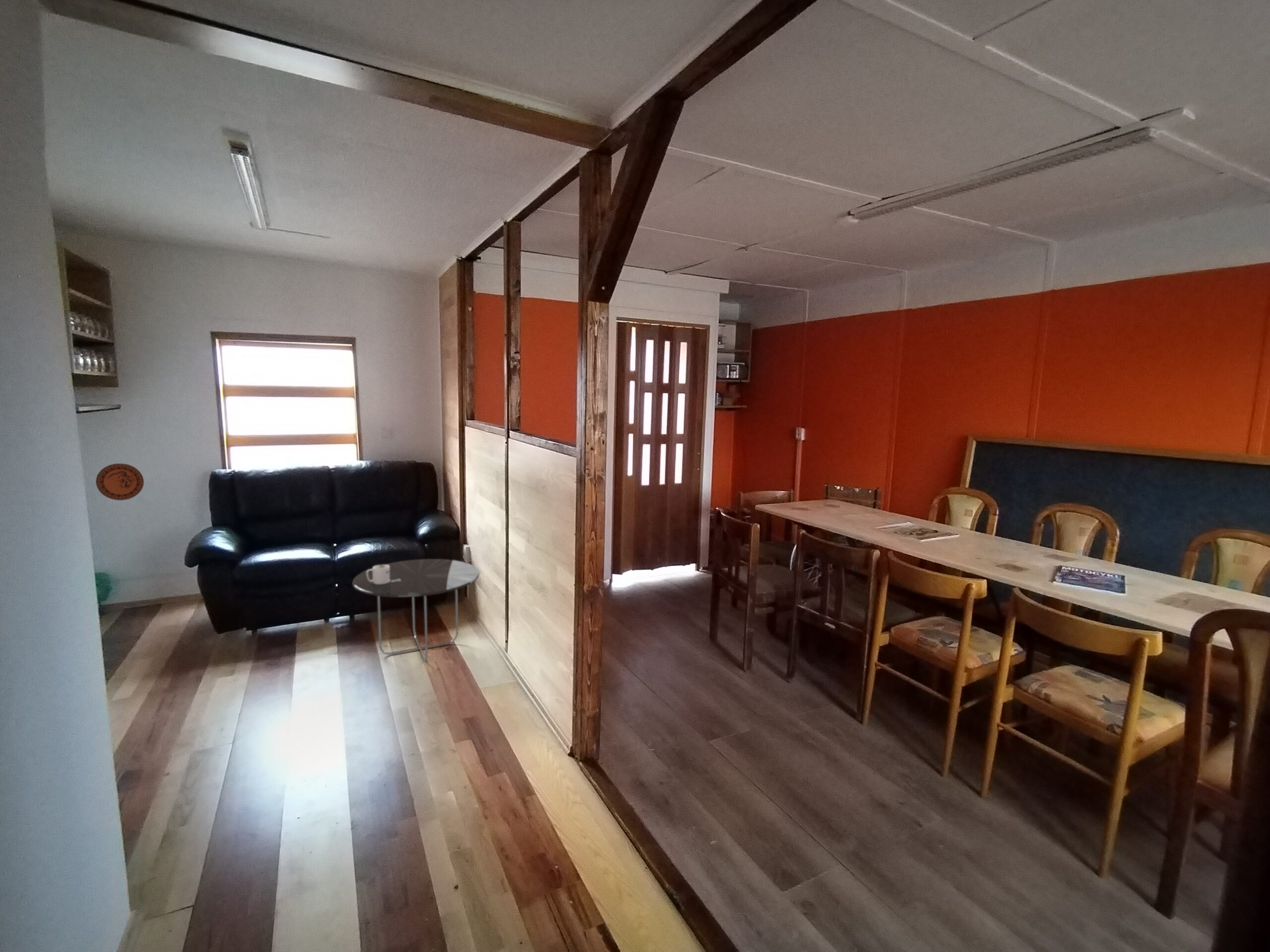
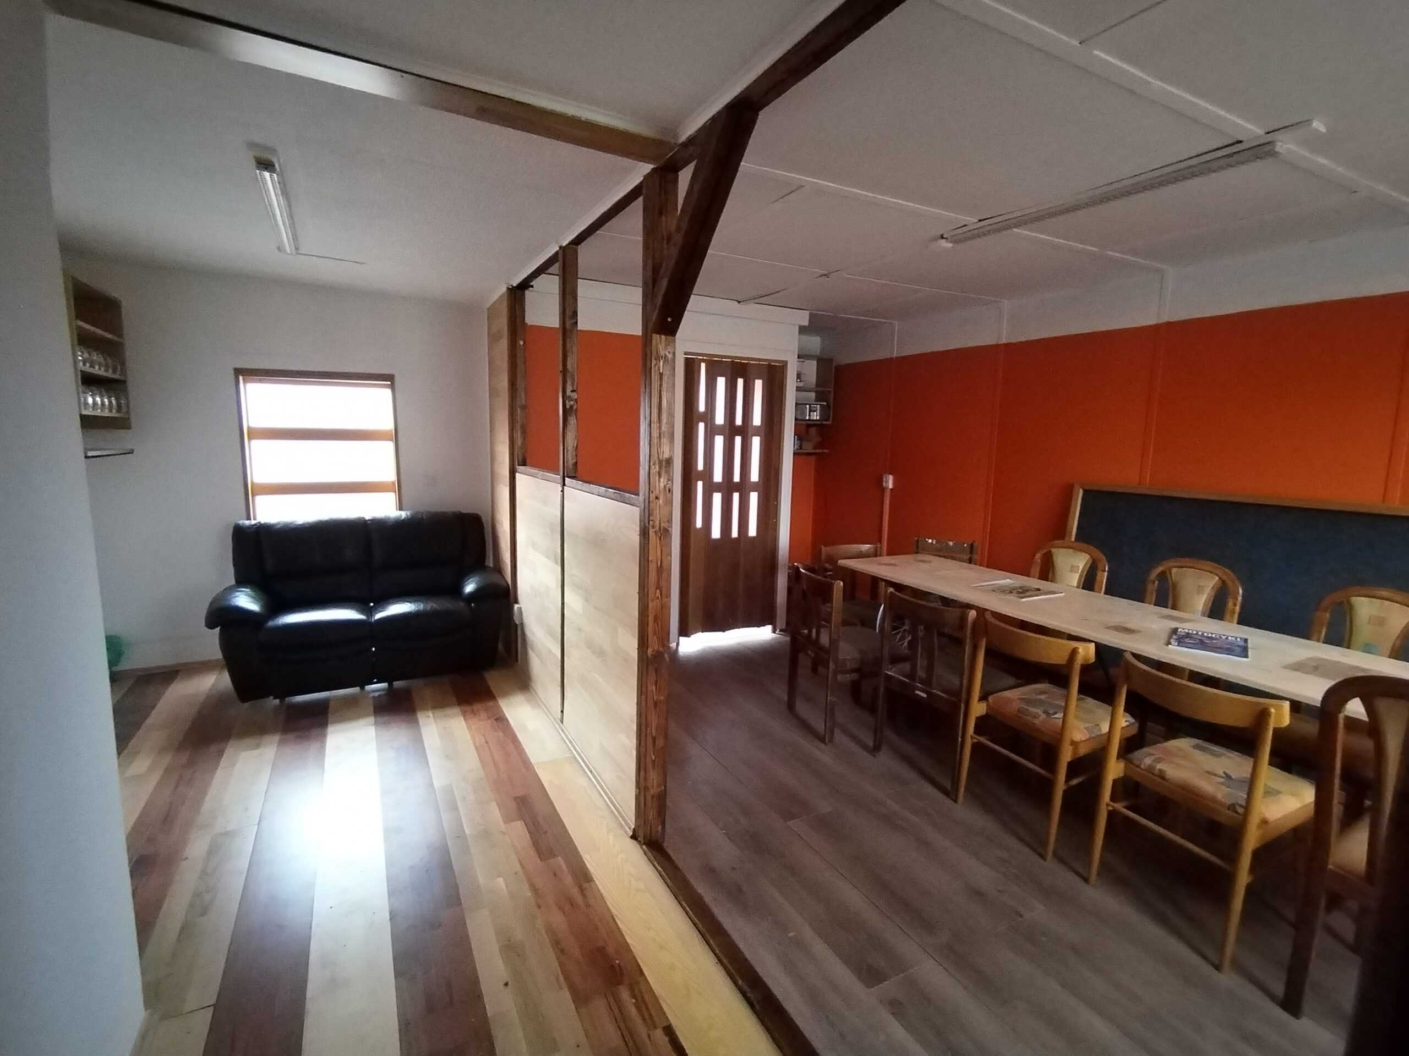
- decorative plate (120, 481)
- mug (378, 574)
- side table (414, 612)
